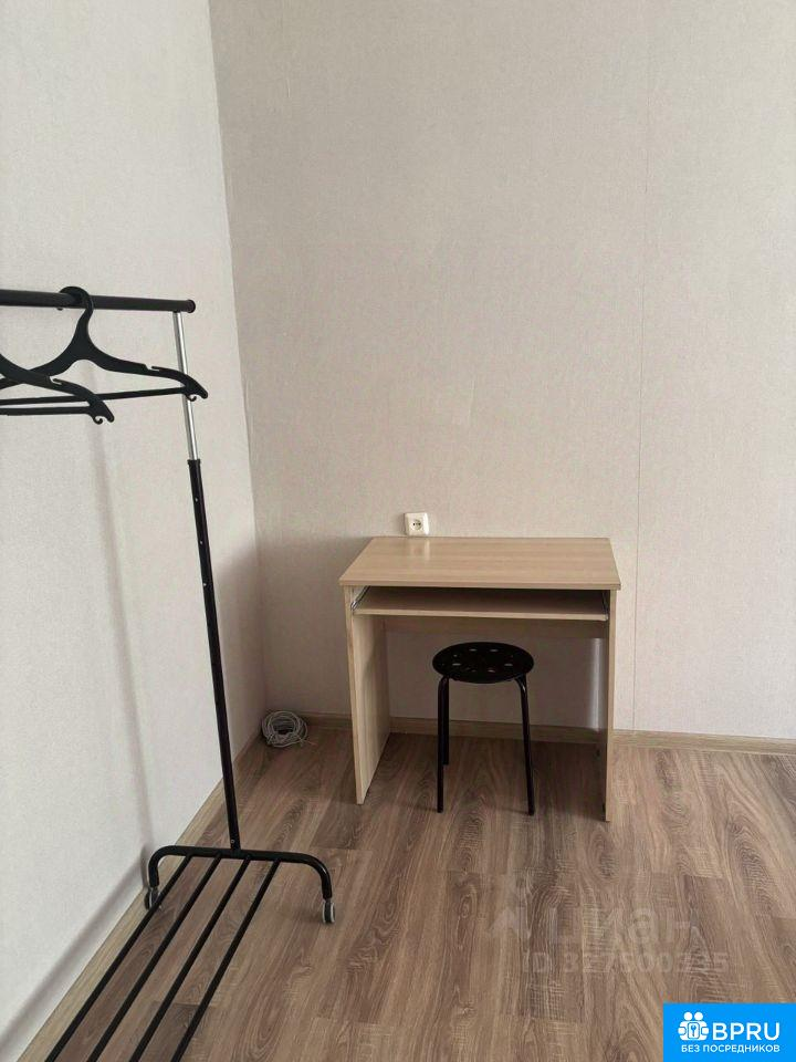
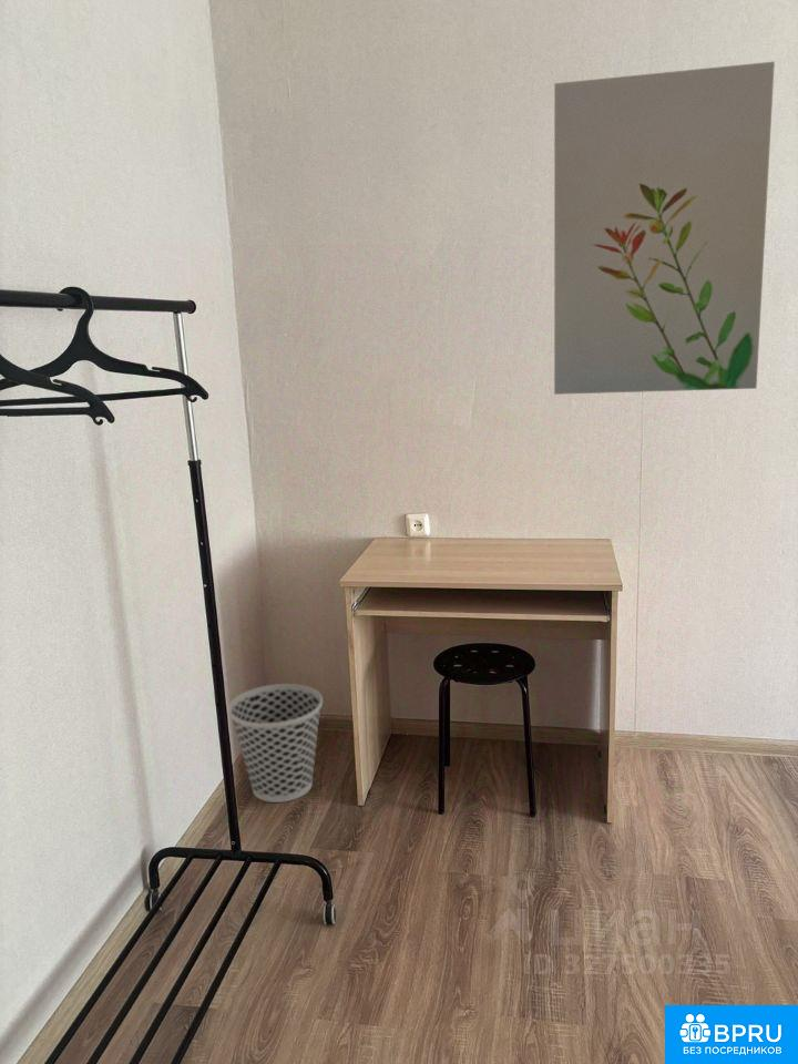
+ wall art (656, 238)
+ wastebasket (278, 745)
